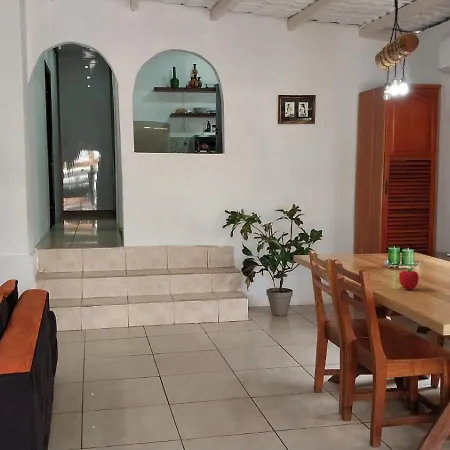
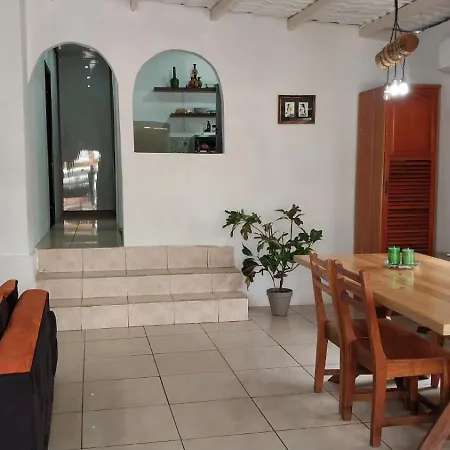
- fruit (408, 278)
